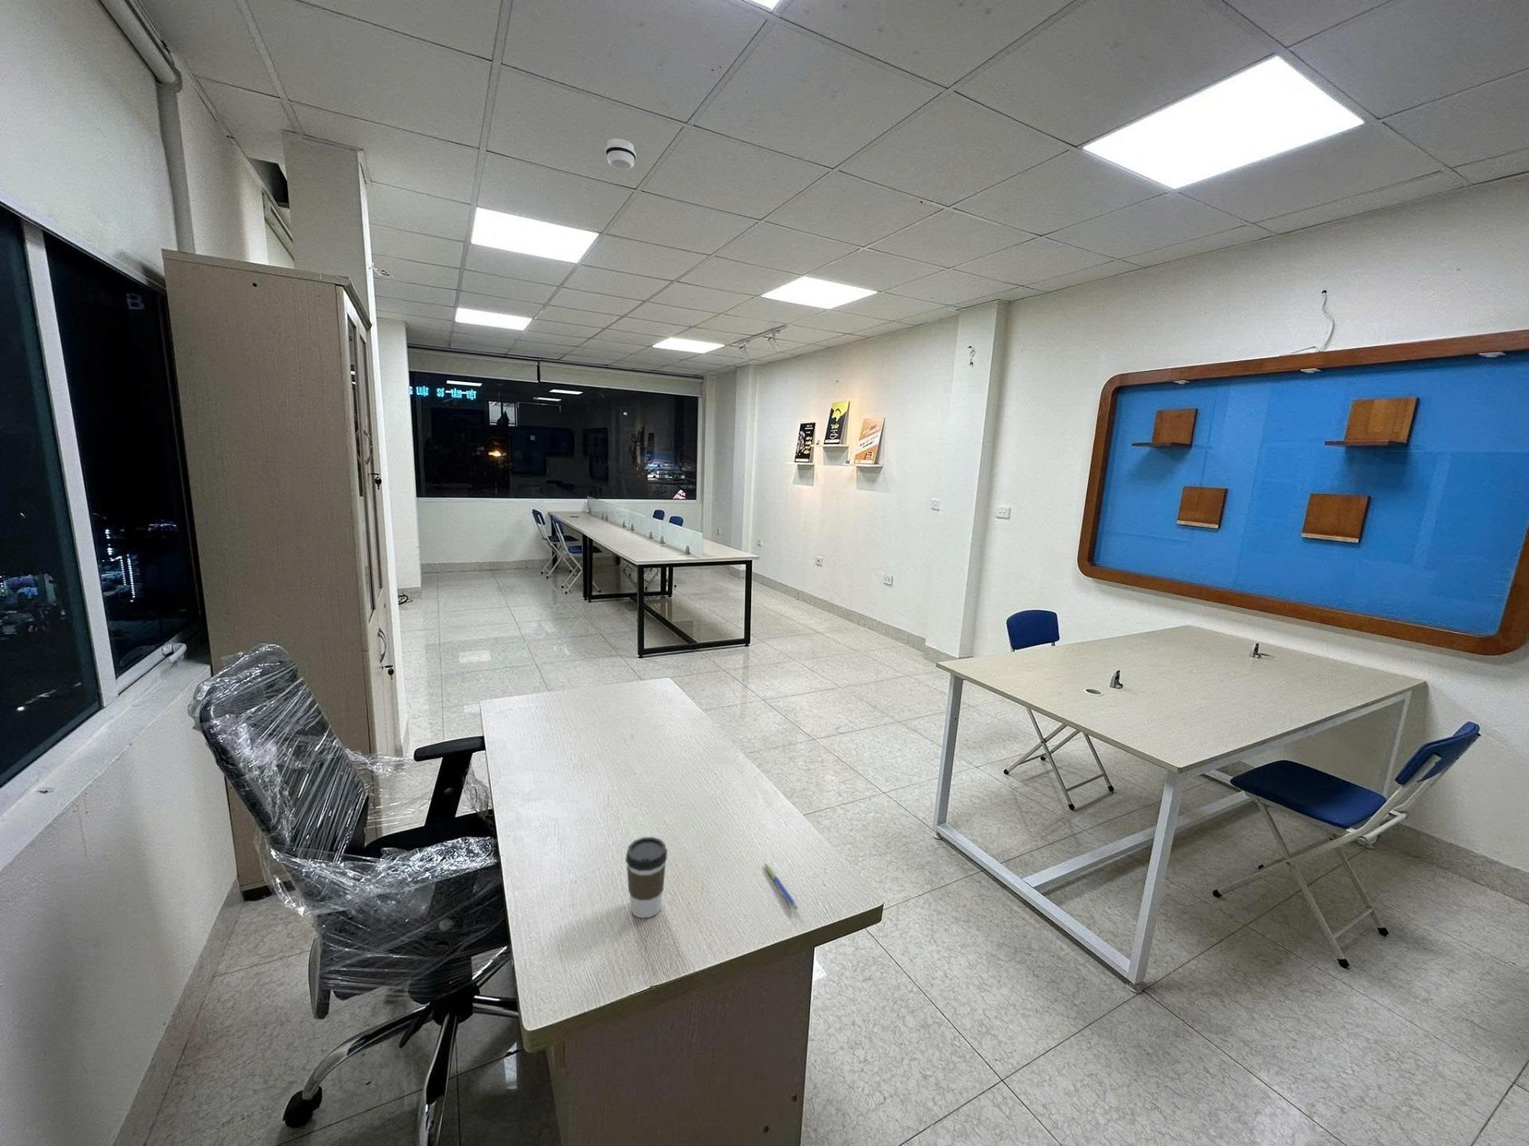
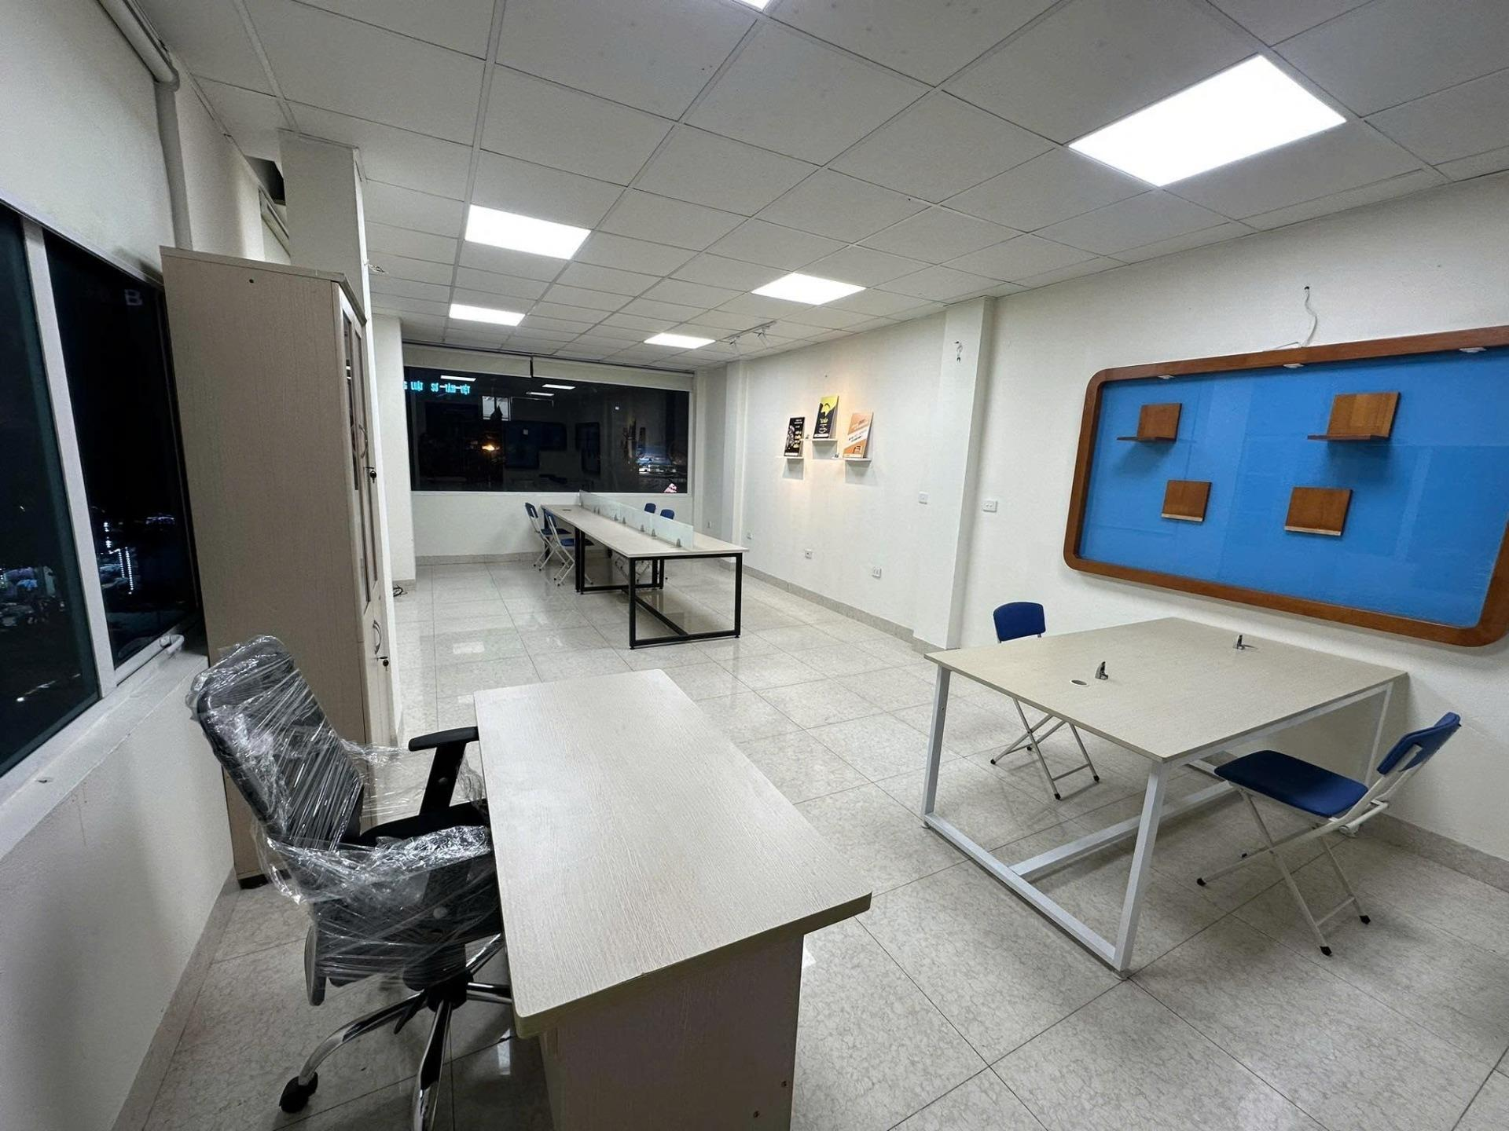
- pen (779, 884)
- coffee cup (645, 878)
- smoke detector (620, 154)
